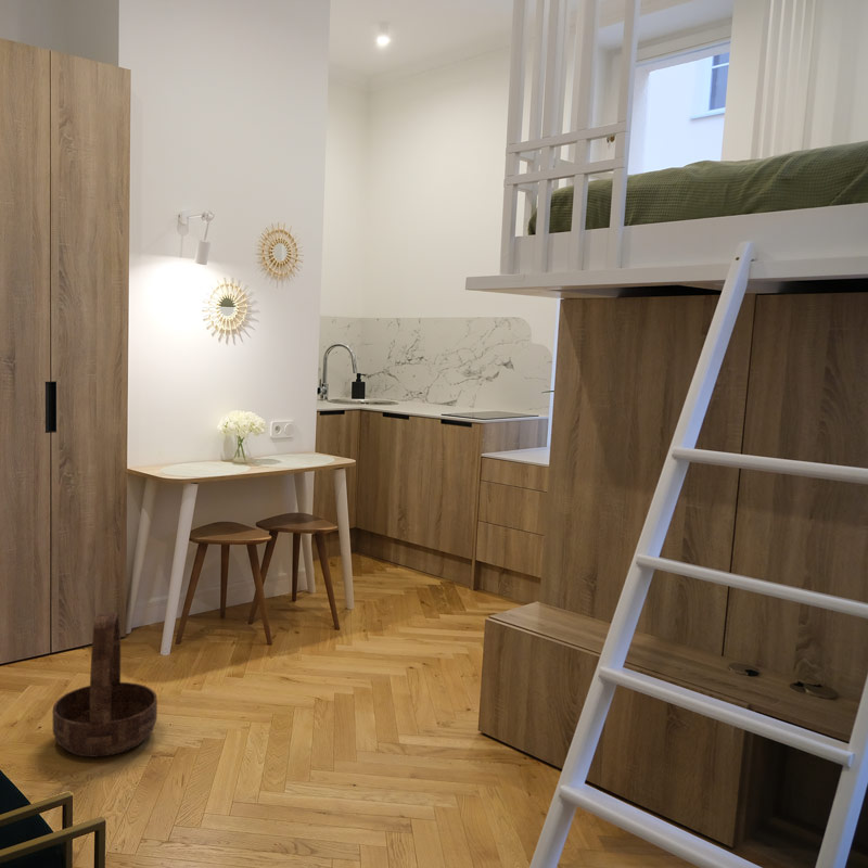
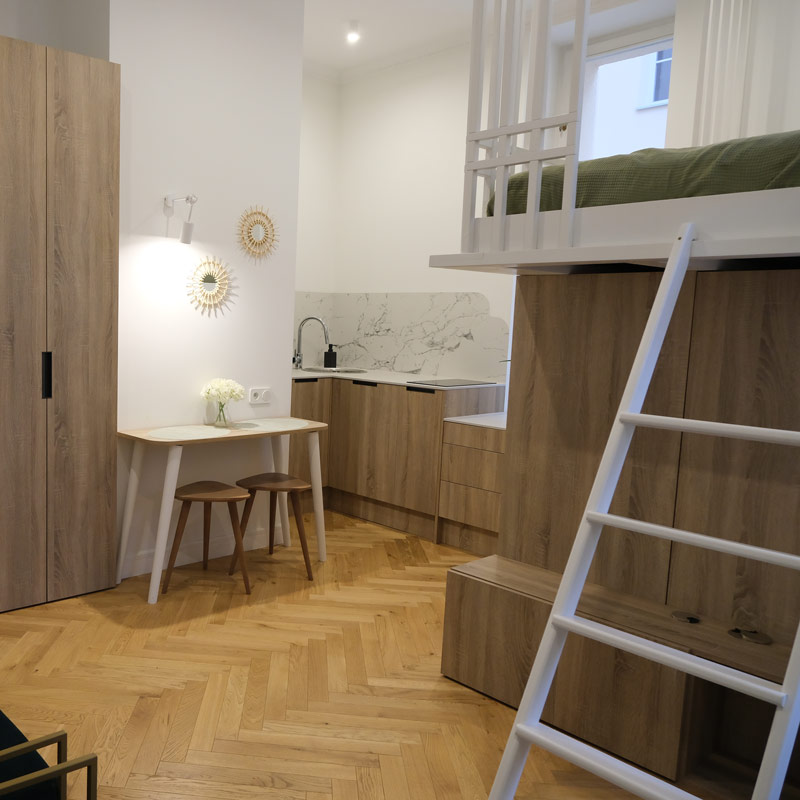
- basket (105, 677)
